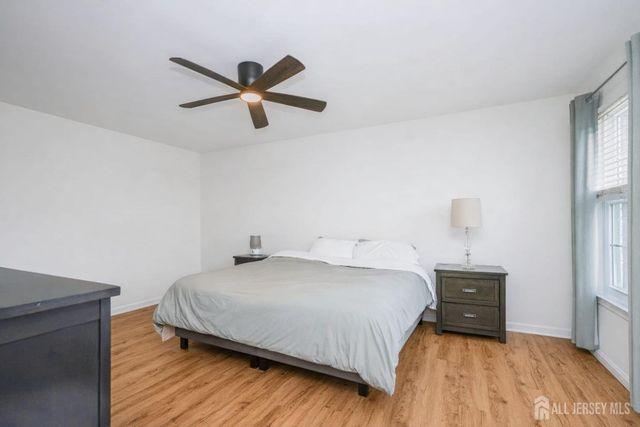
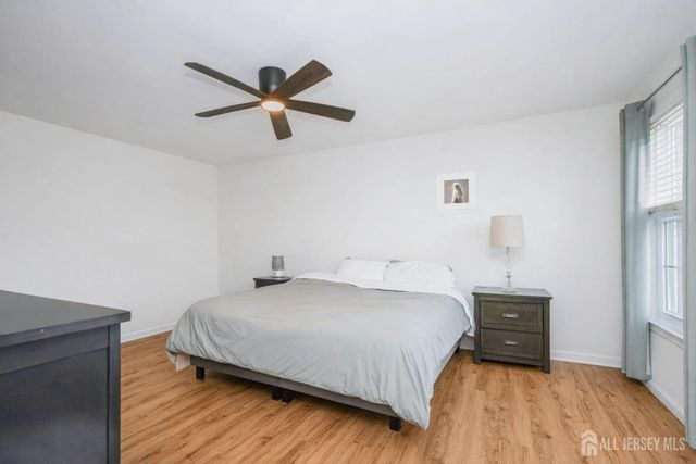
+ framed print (456, 191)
